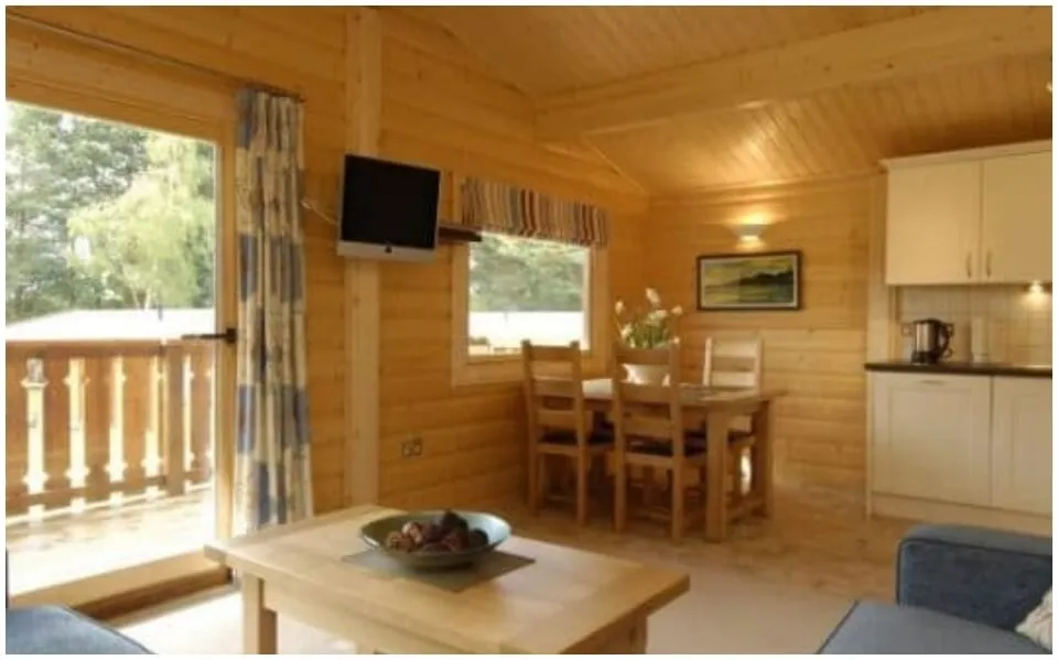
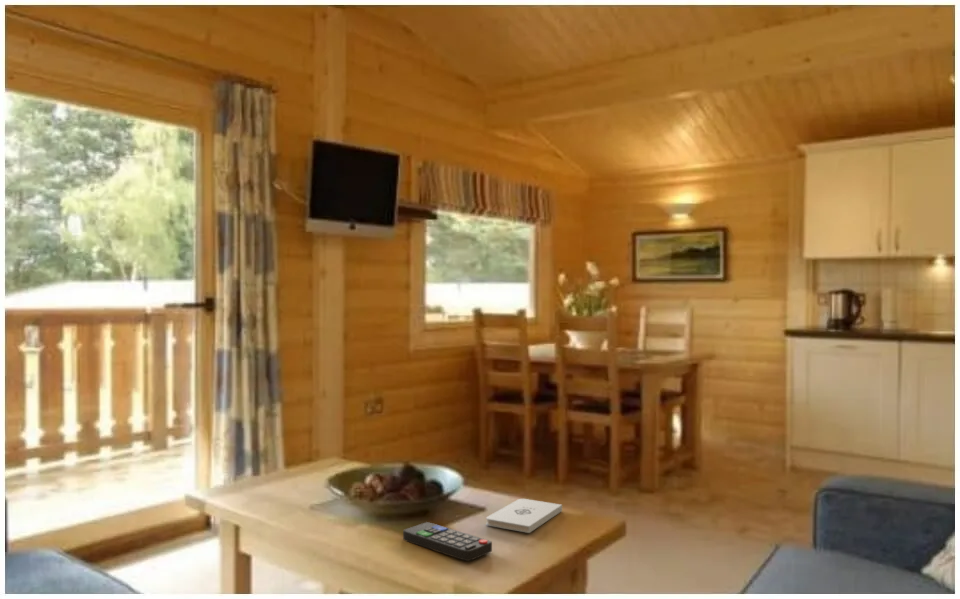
+ remote control (446, 539)
+ notepad (524, 514)
